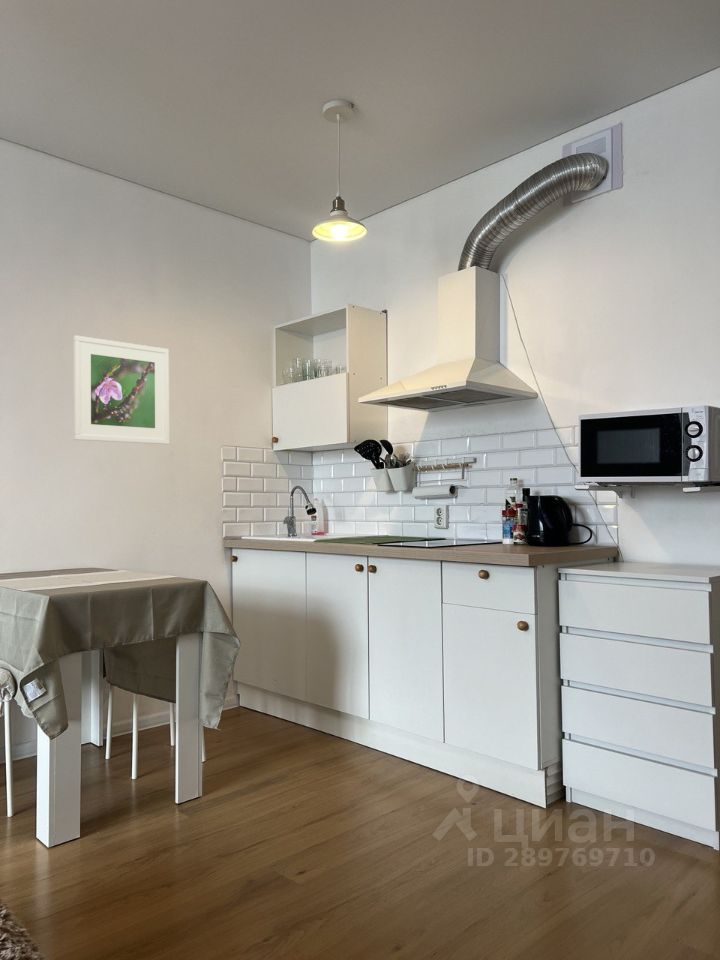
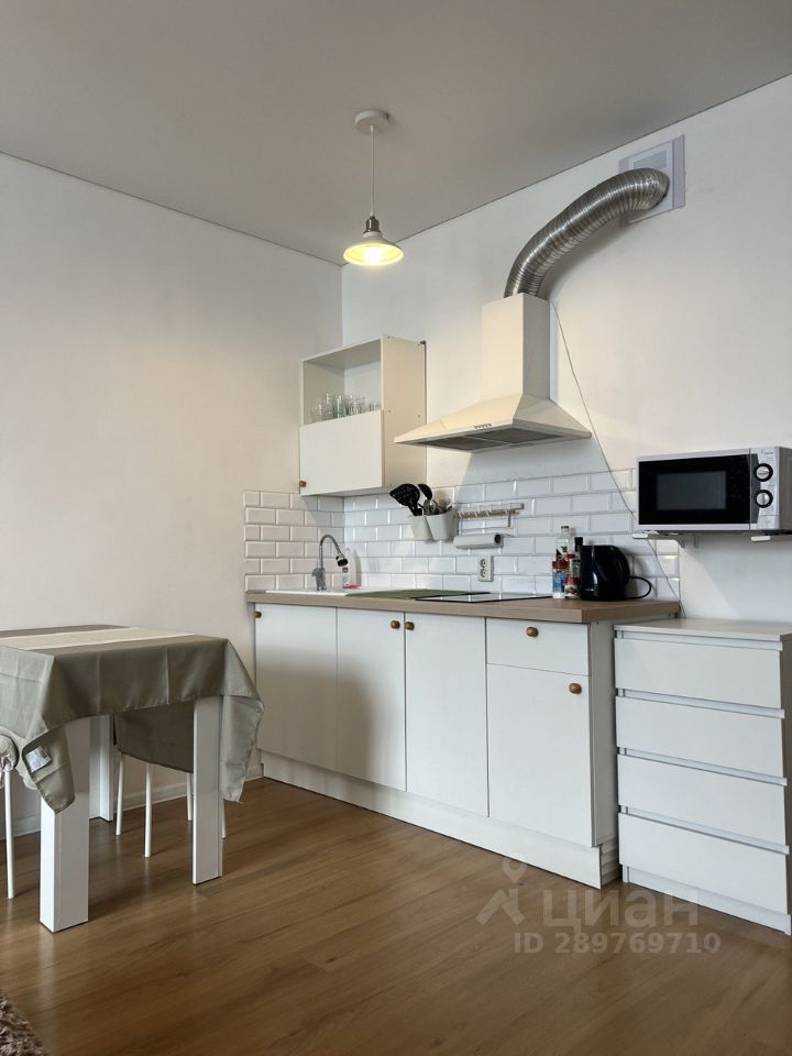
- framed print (123, 392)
